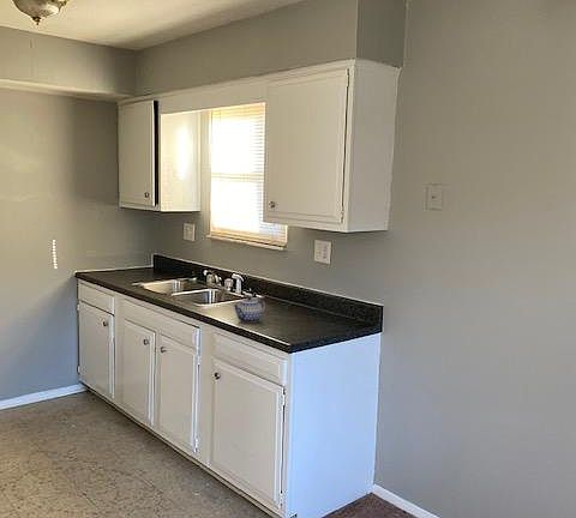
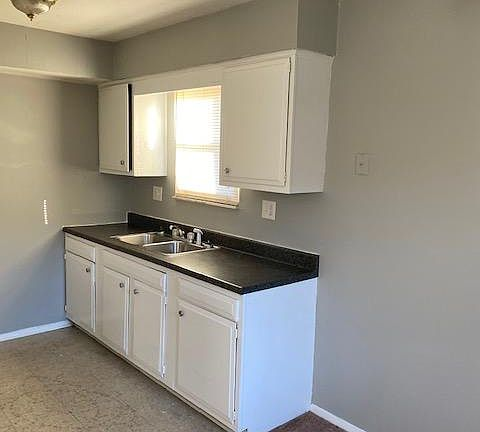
- teapot (248, 308)
